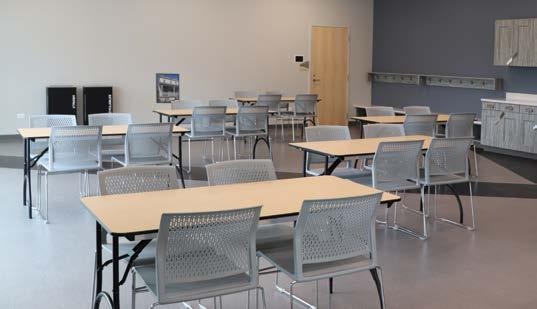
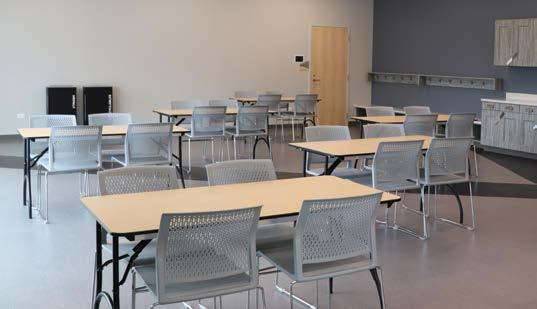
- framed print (167, 88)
